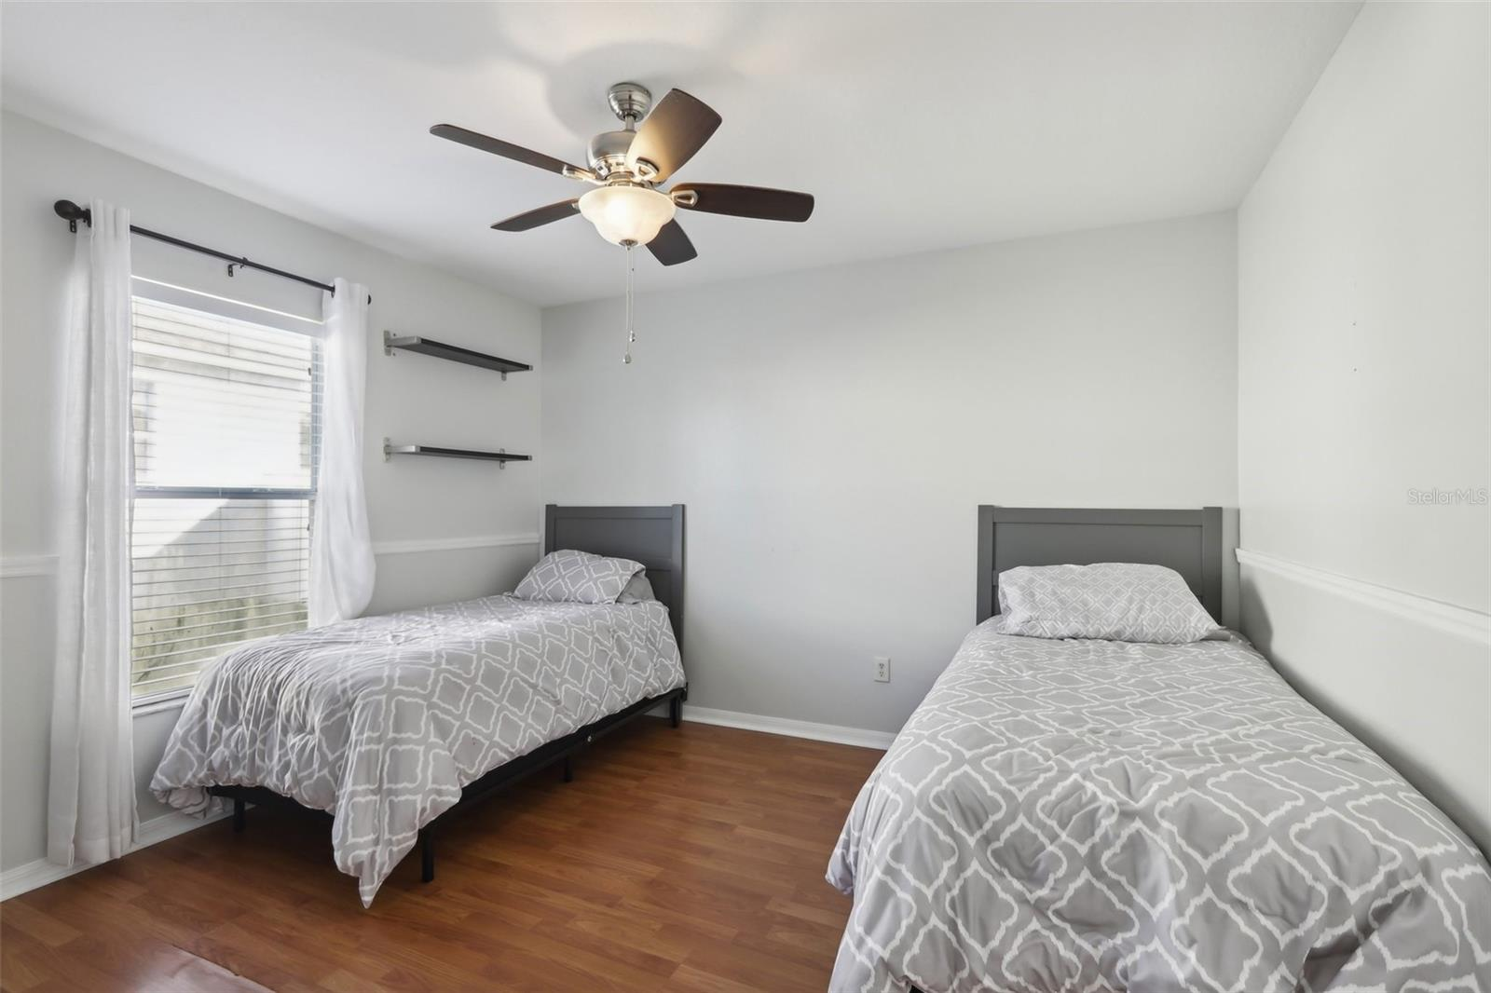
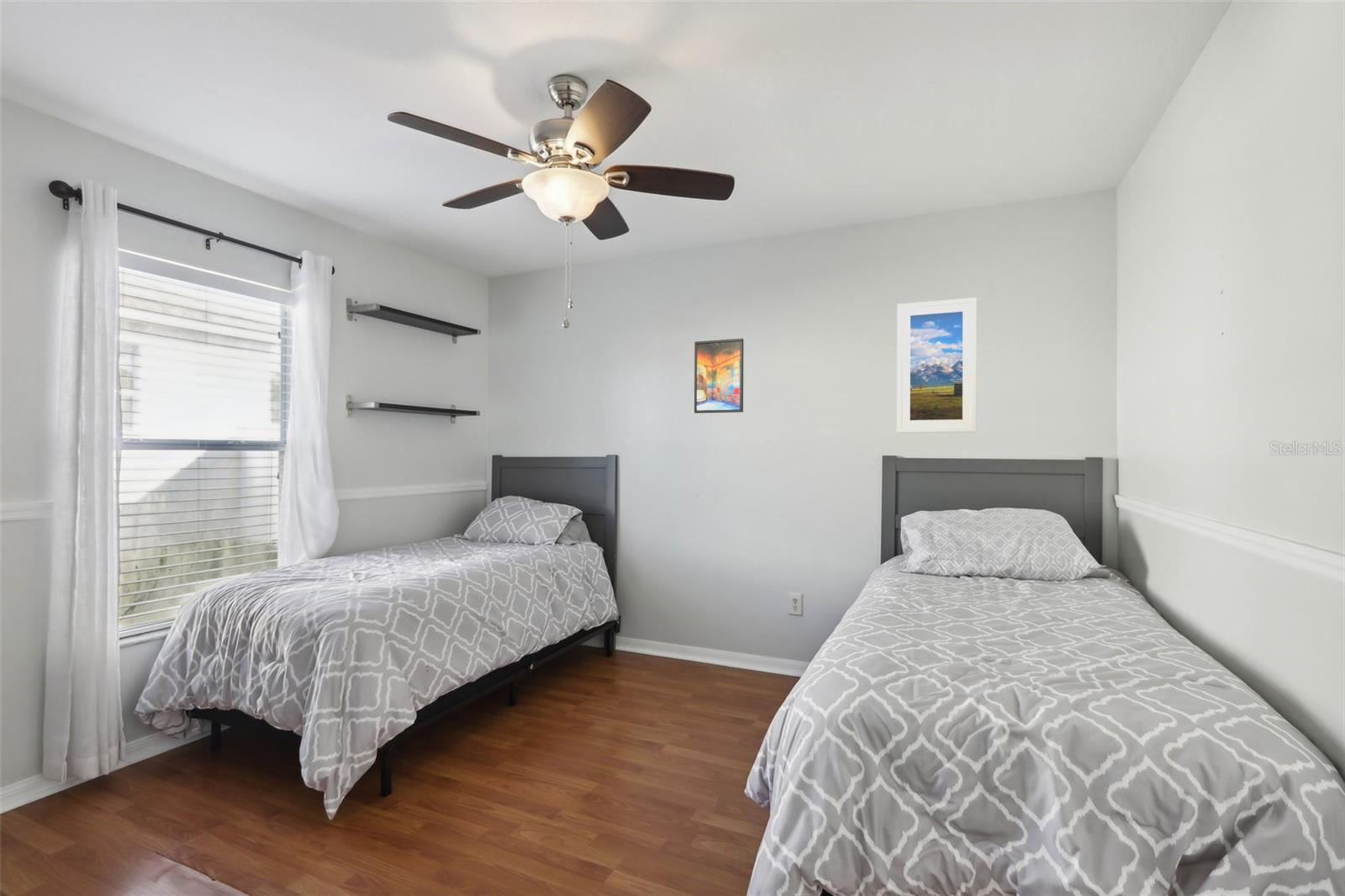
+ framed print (936, 366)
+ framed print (718, 376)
